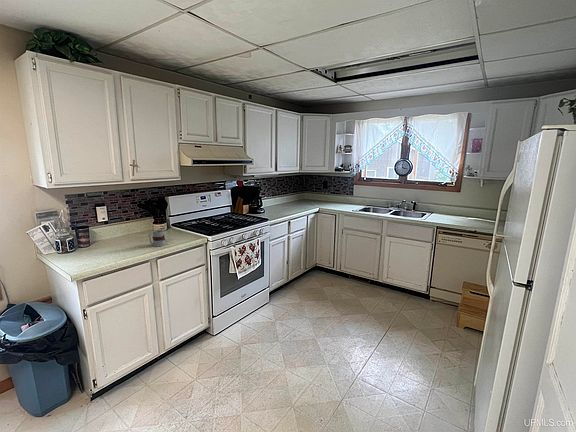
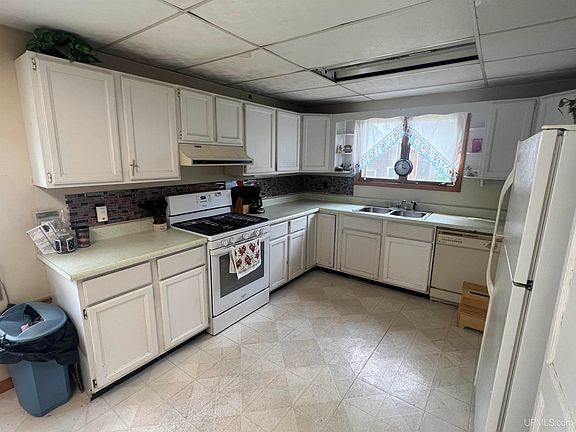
- mug (157, 238)
